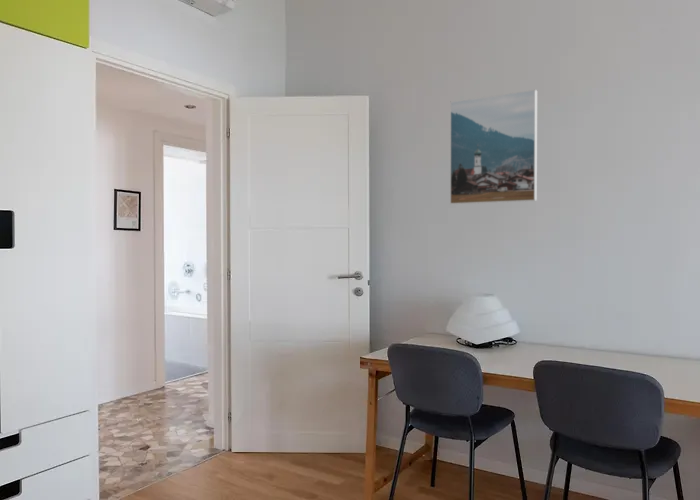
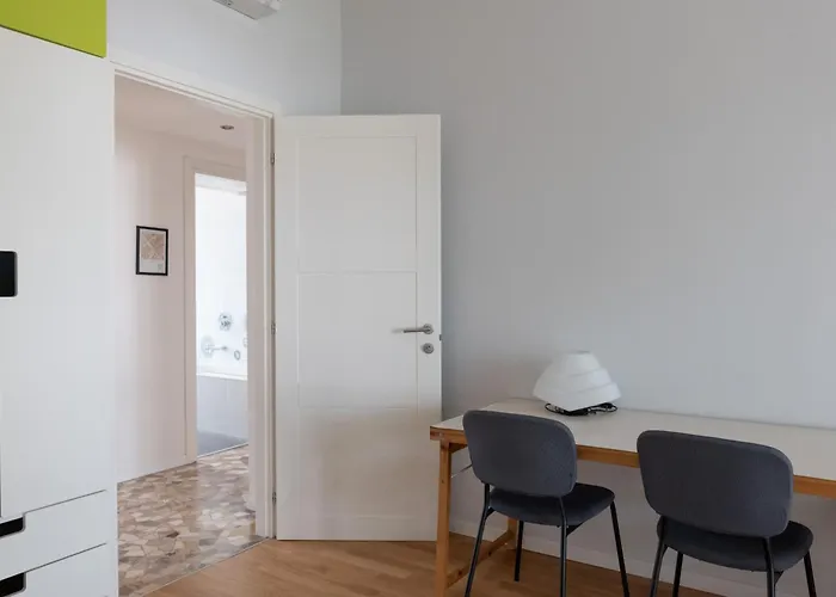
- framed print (491, 149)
